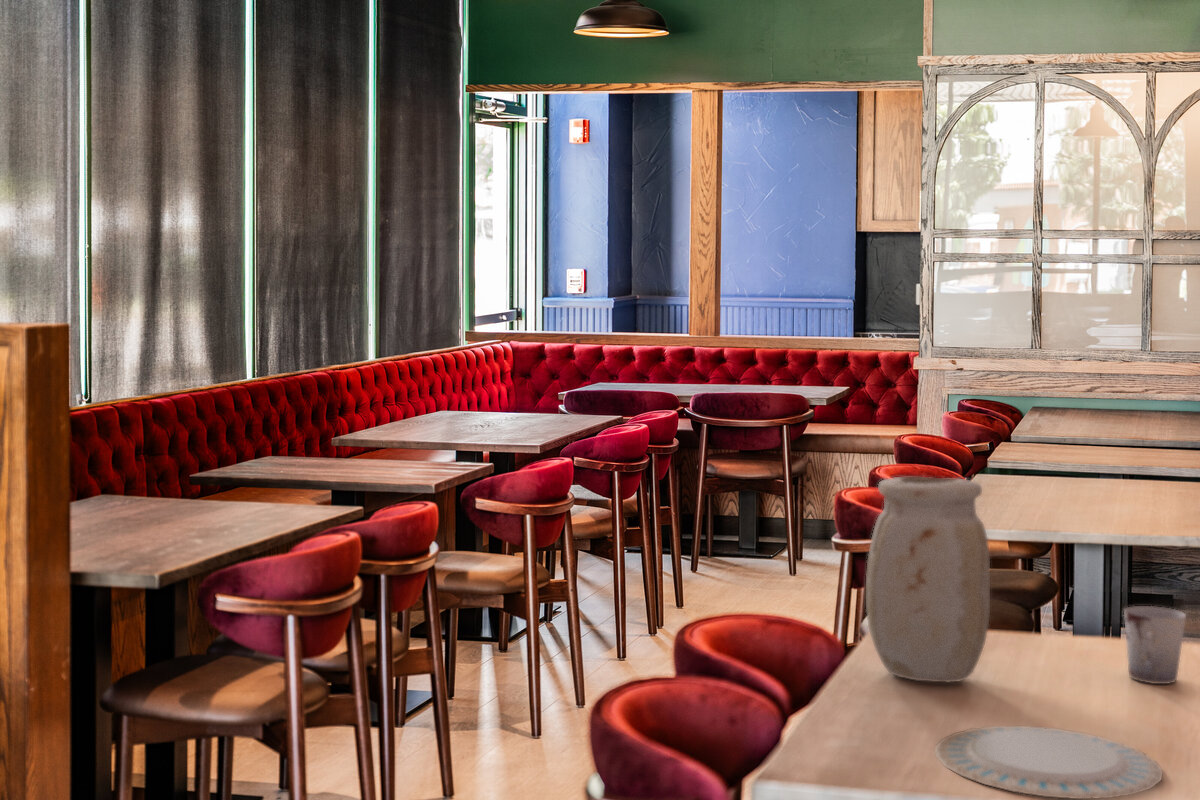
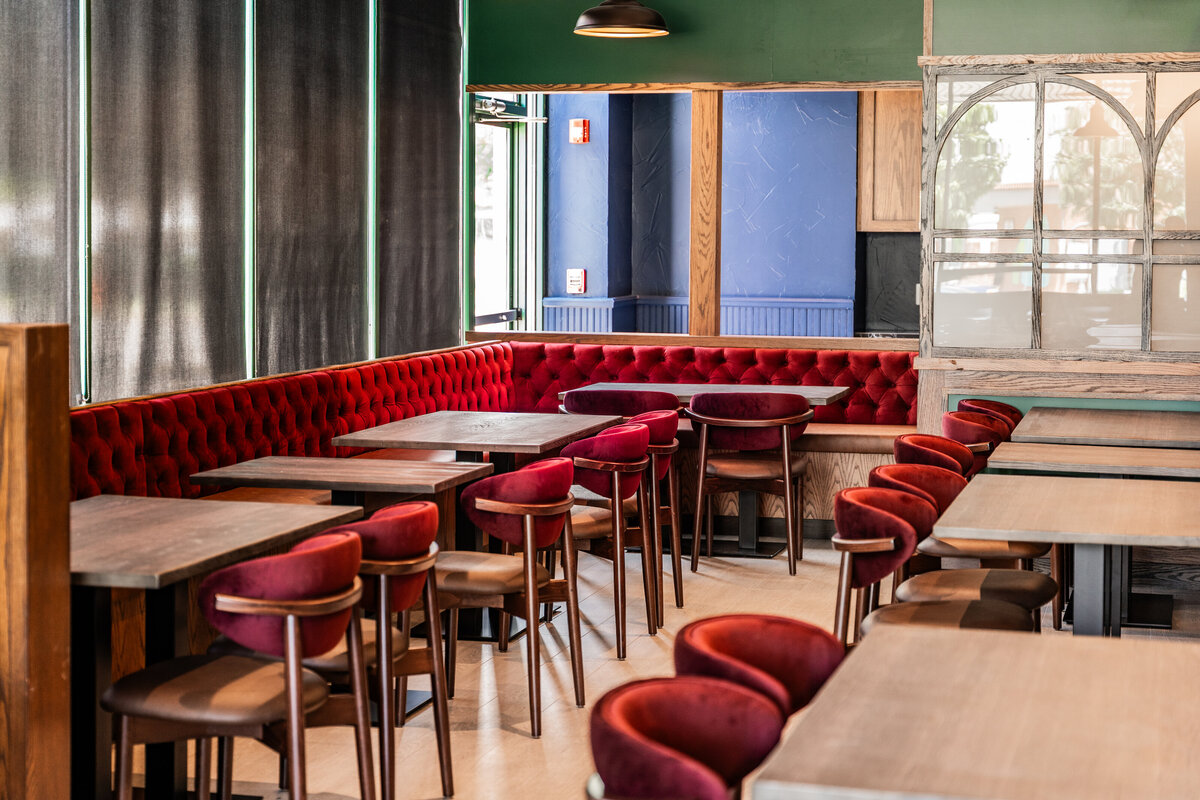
- cup (1152, 647)
- vase (927, 577)
- chinaware (1045, 755)
